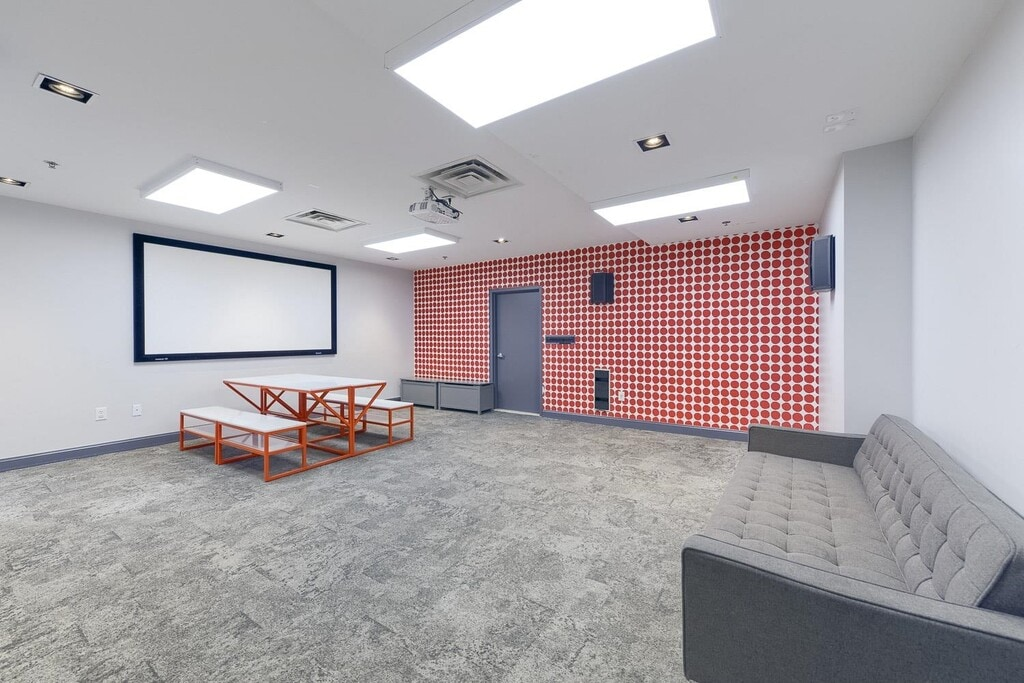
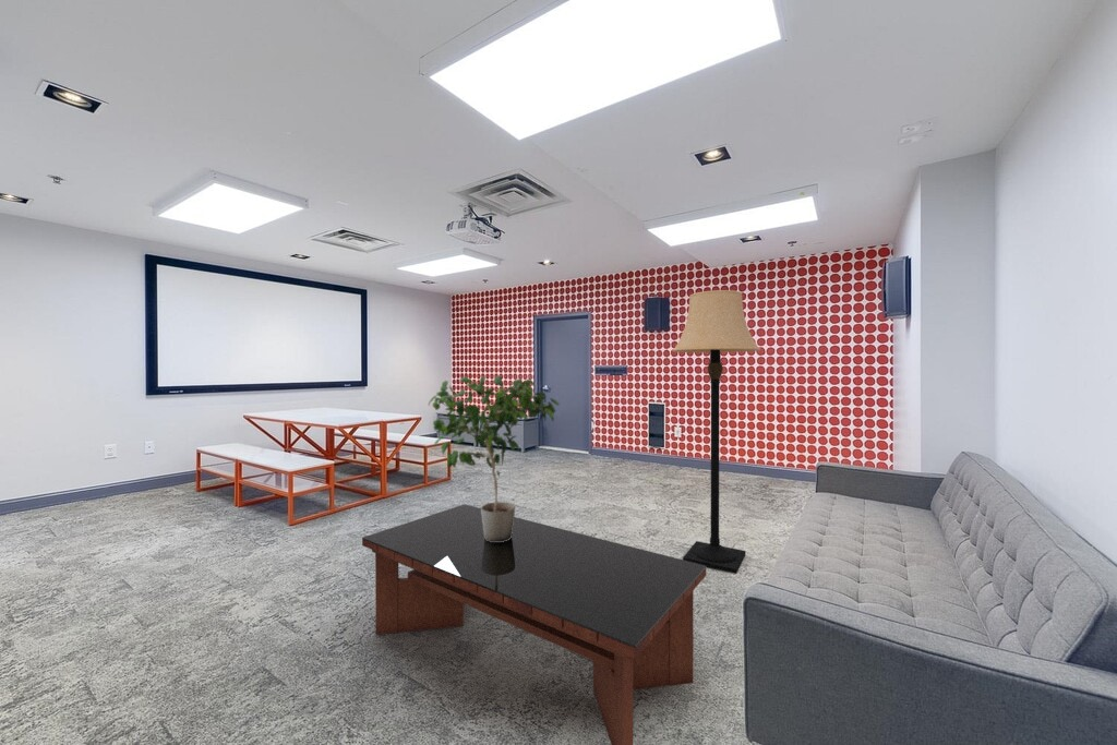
+ potted plant (495, 457)
+ coffee table (520, 602)
+ lamp (714, 426)
